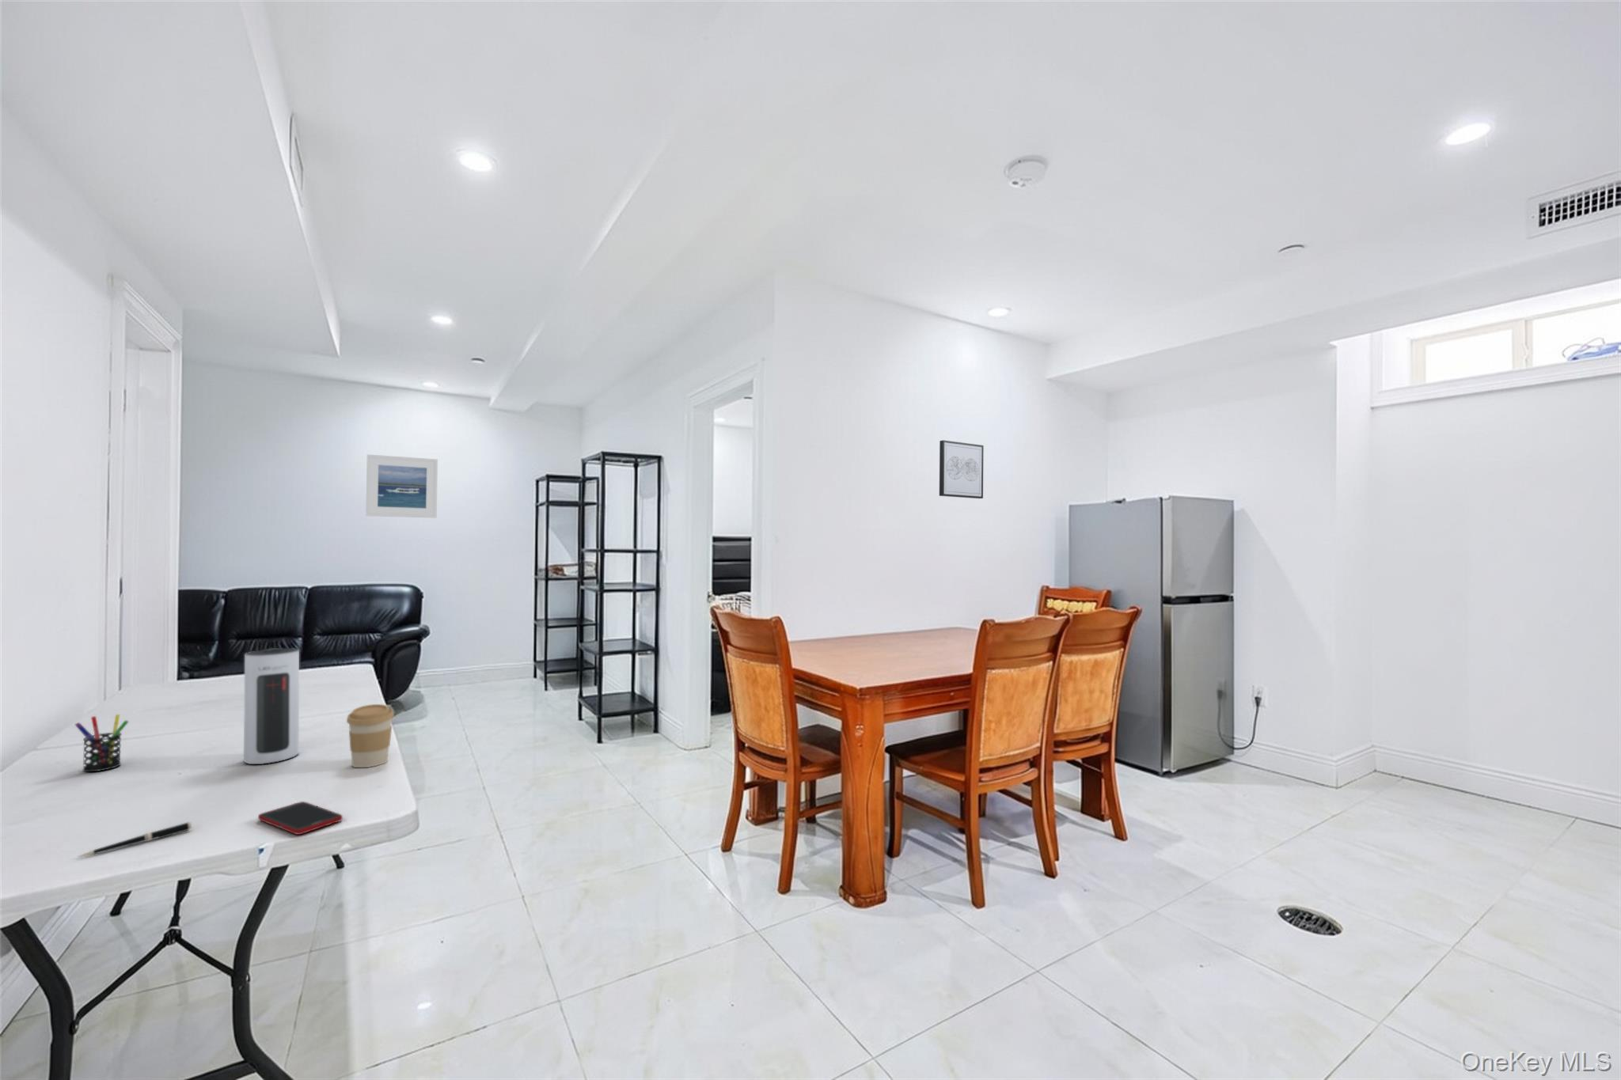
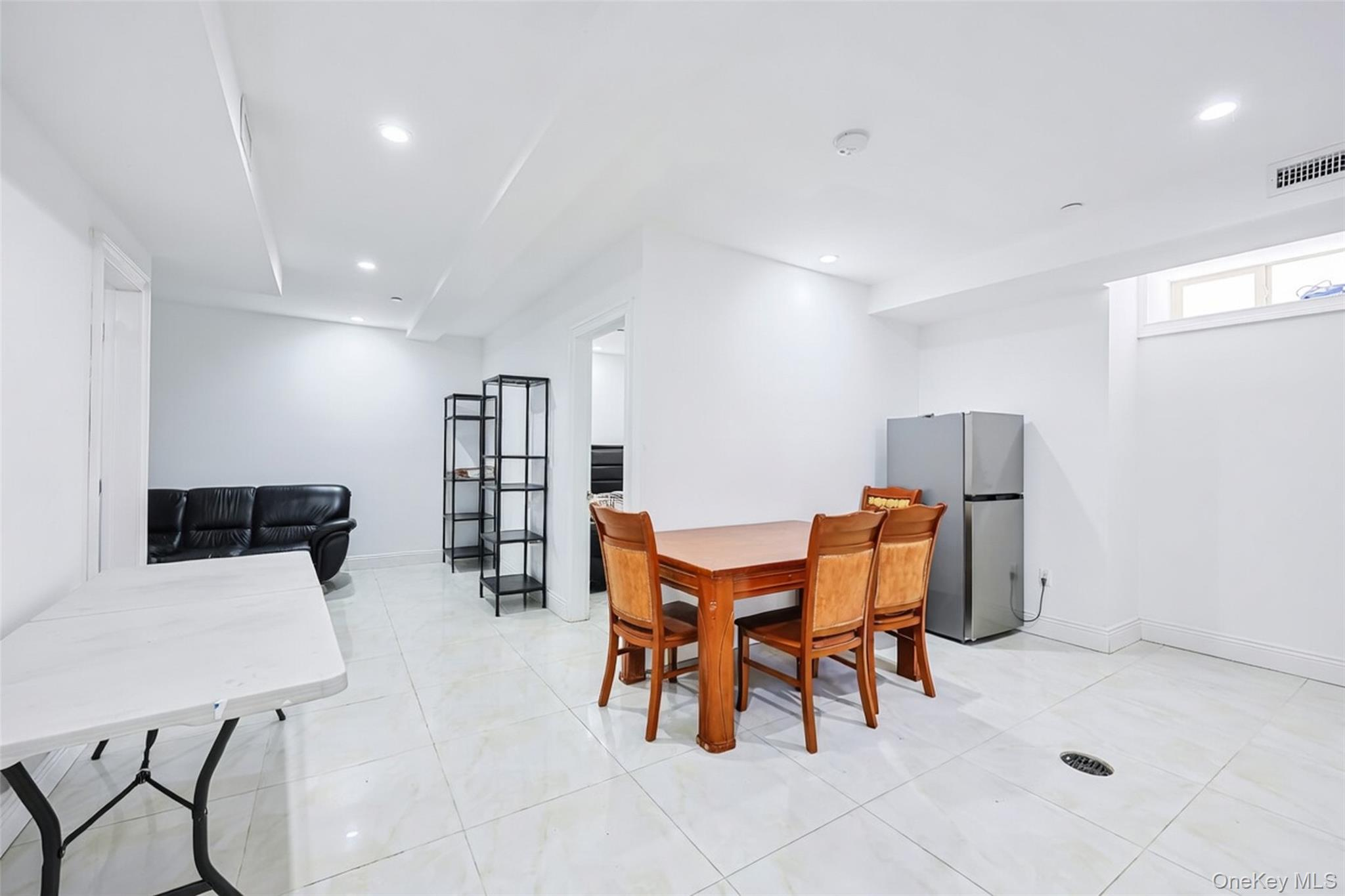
- pen holder (106, 740)
- speaker (271, 704)
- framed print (403, 487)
- pen (136, 839)
- coffee cup (370, 735)
- cell phone (300, 817)
- wall art (962, 470)
